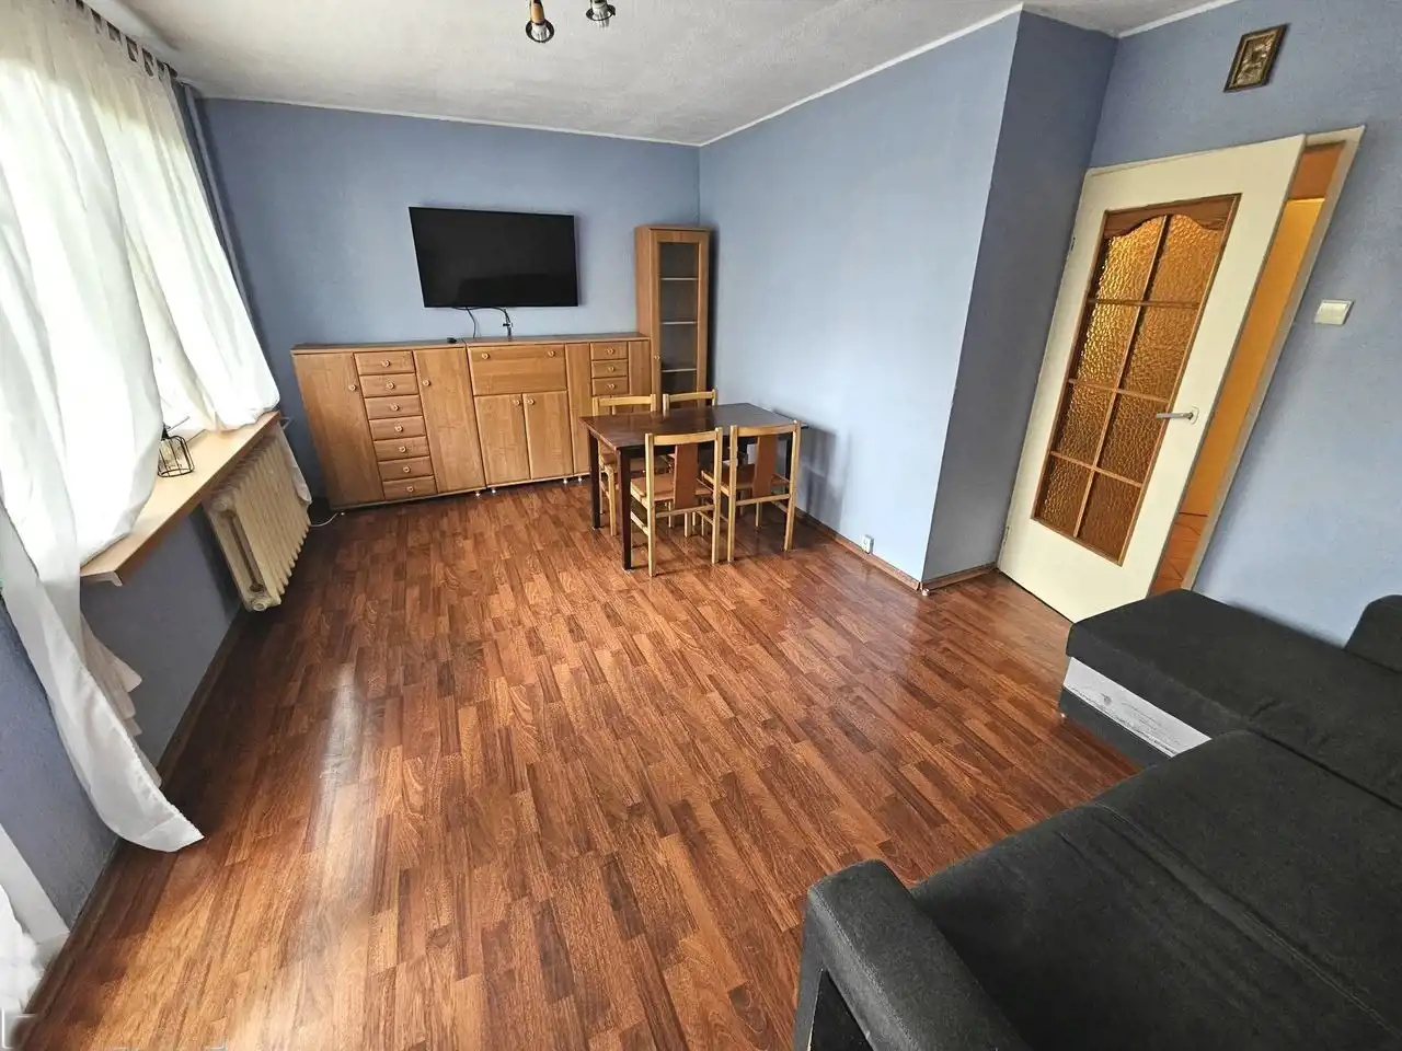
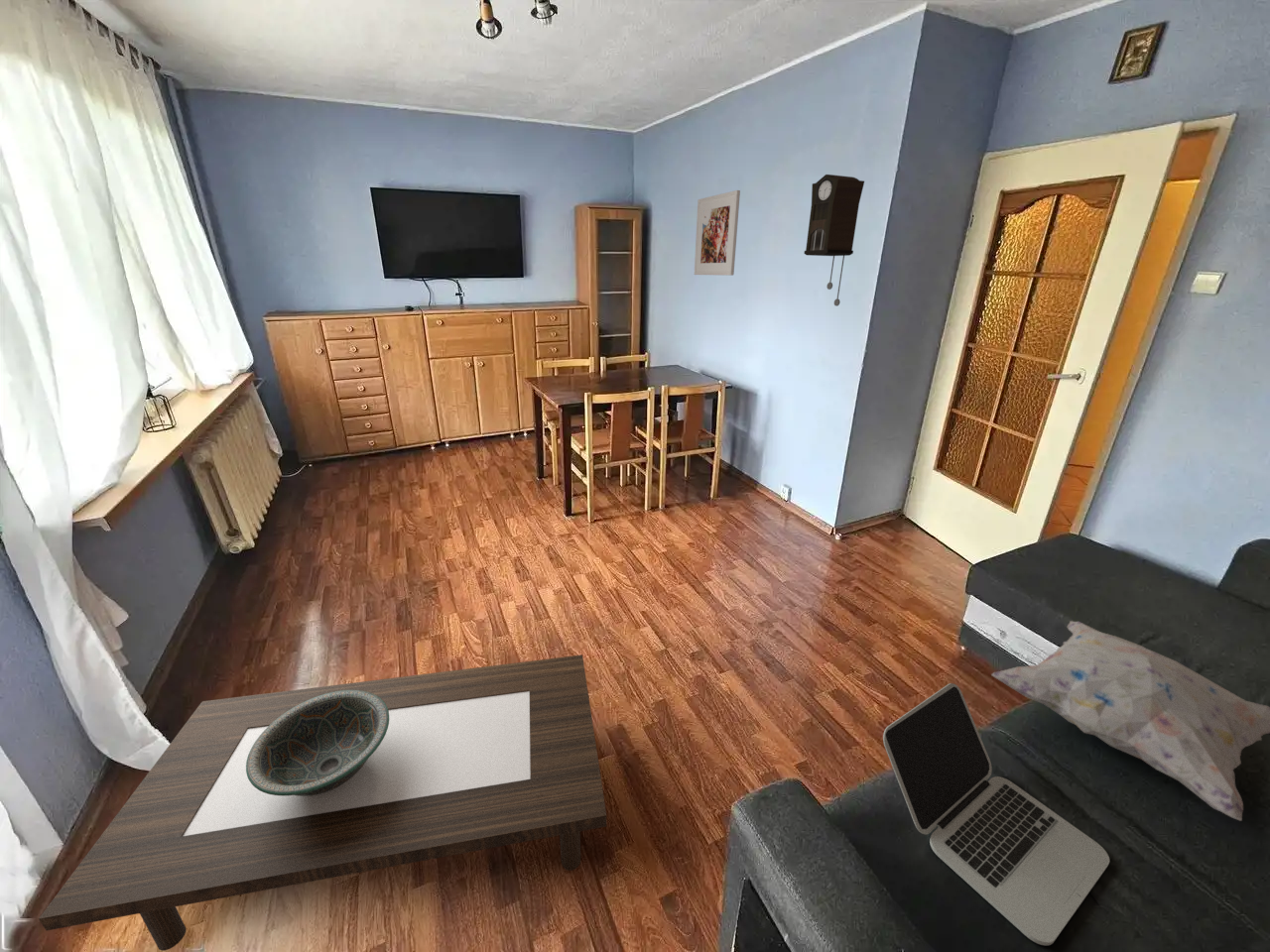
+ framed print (714, 236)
+ coffee table (391, 792)
+ laptop (992, 792)
+ pendulum clock (829, 243)
+ decorative pillow (1136, 697)
+ decorative bowl (325, 752)
